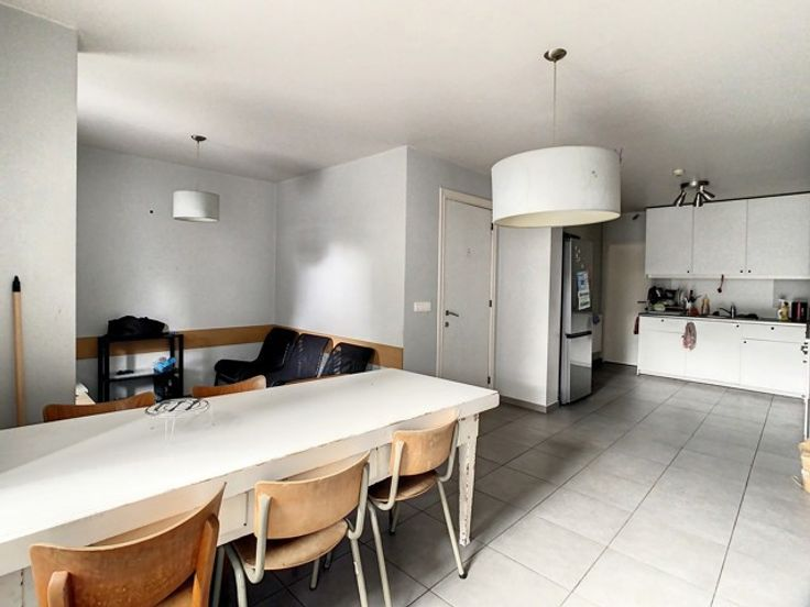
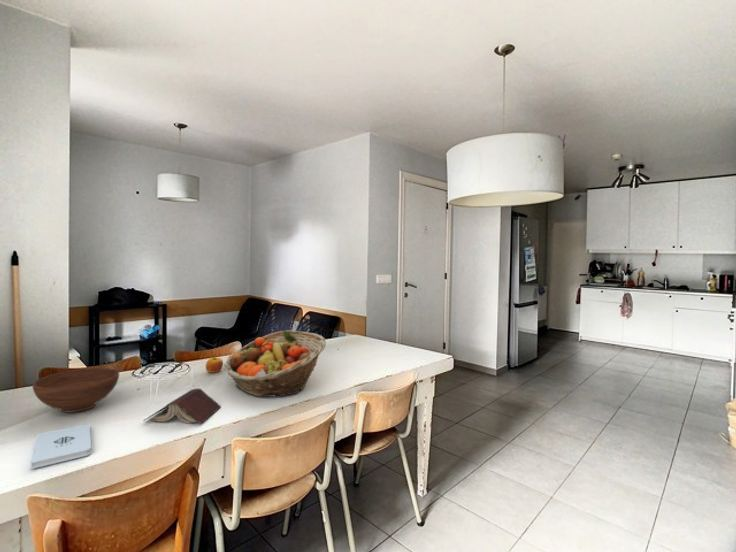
+ notepad (63, 443)
+ fruit basket (275, 360)
+ book (184, 404)
+ bowl (78, 392)
+ apple (214, 363)
